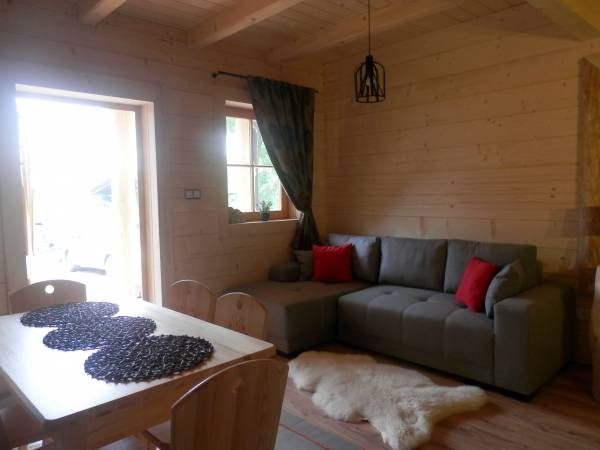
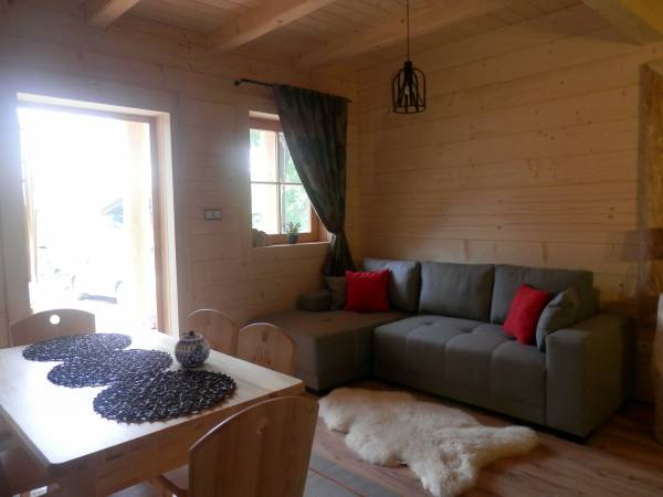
+ teapot (191, 347)
